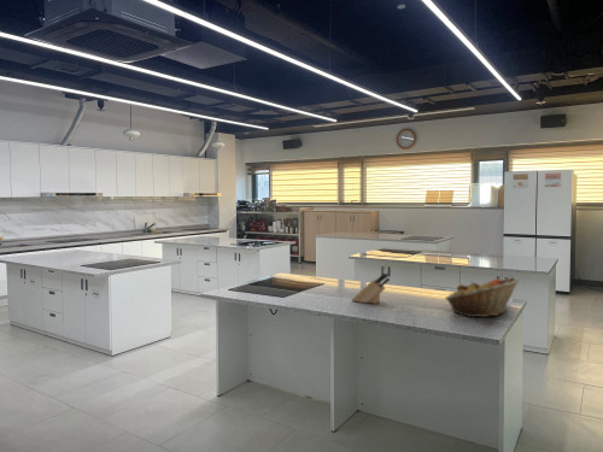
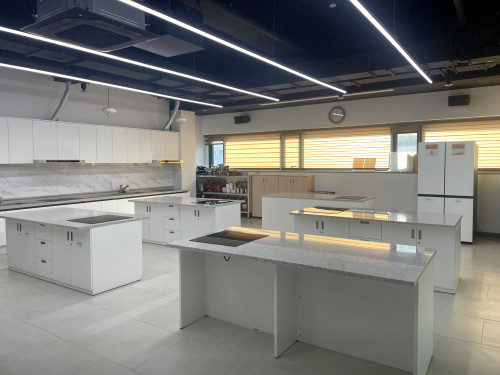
- knife block (370, 287)
- fruit basket (481, 294)
